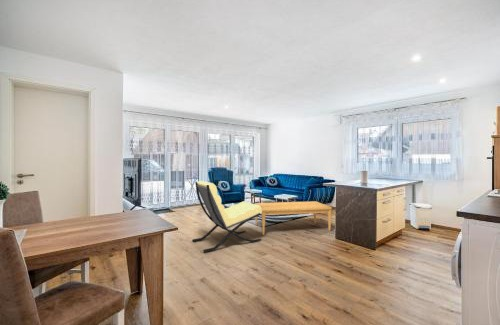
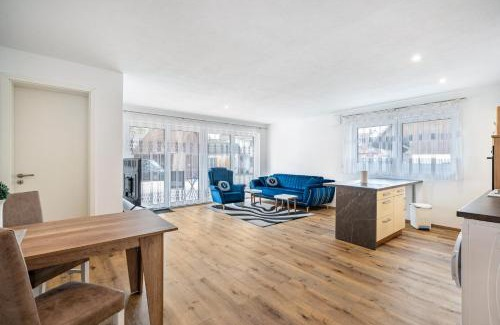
- lounge chair (227, 211)
- coffee table (291, 213)
